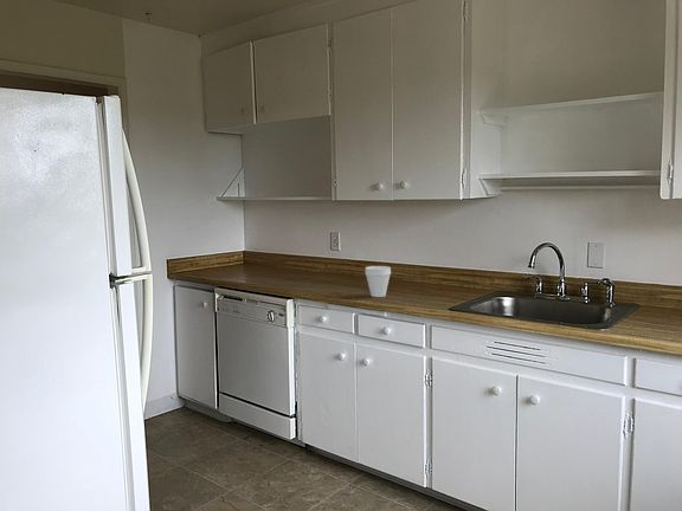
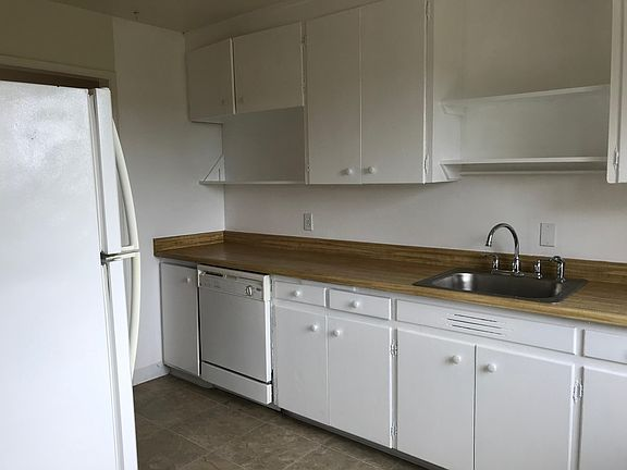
- cup (378, 282)
